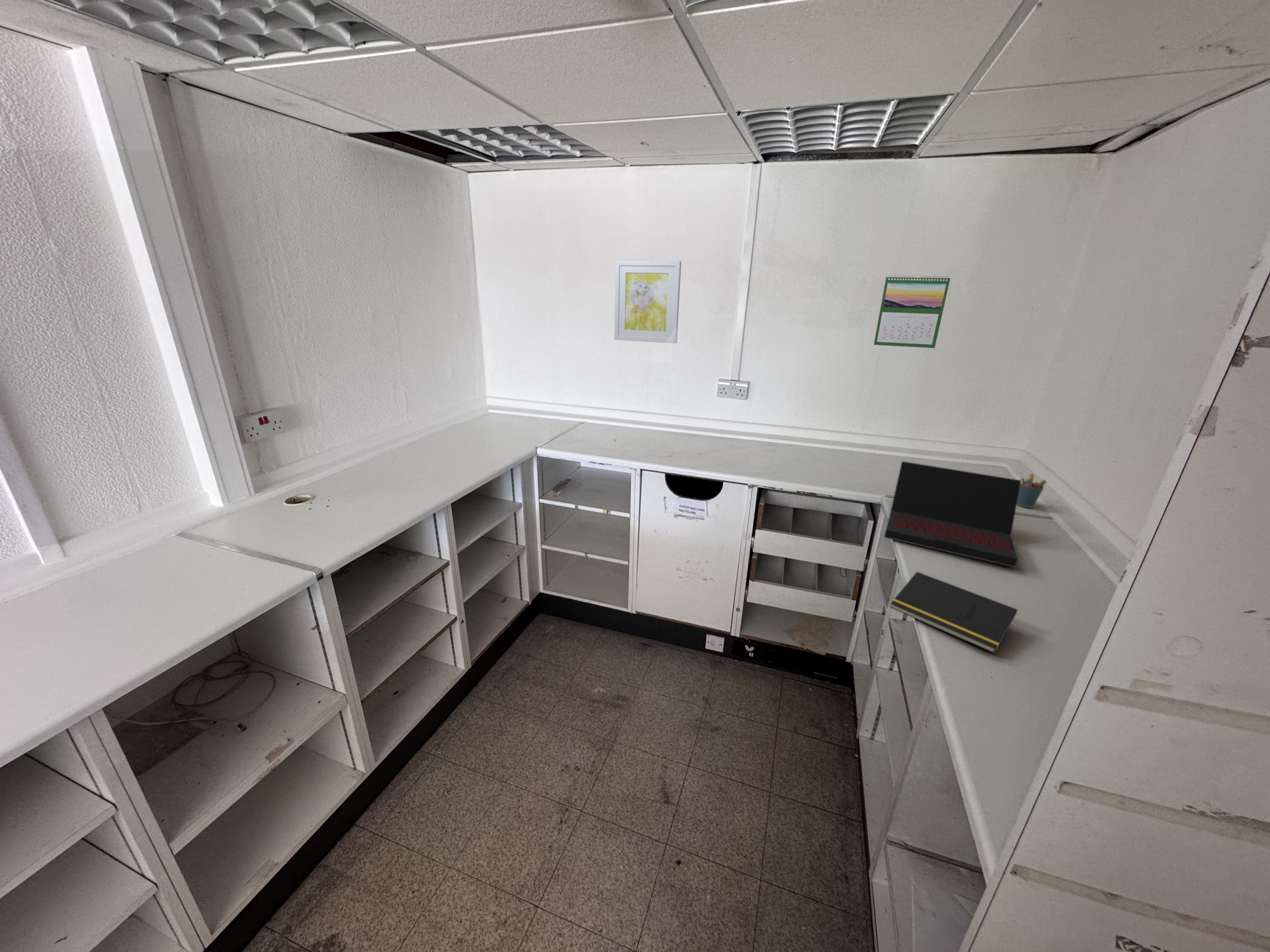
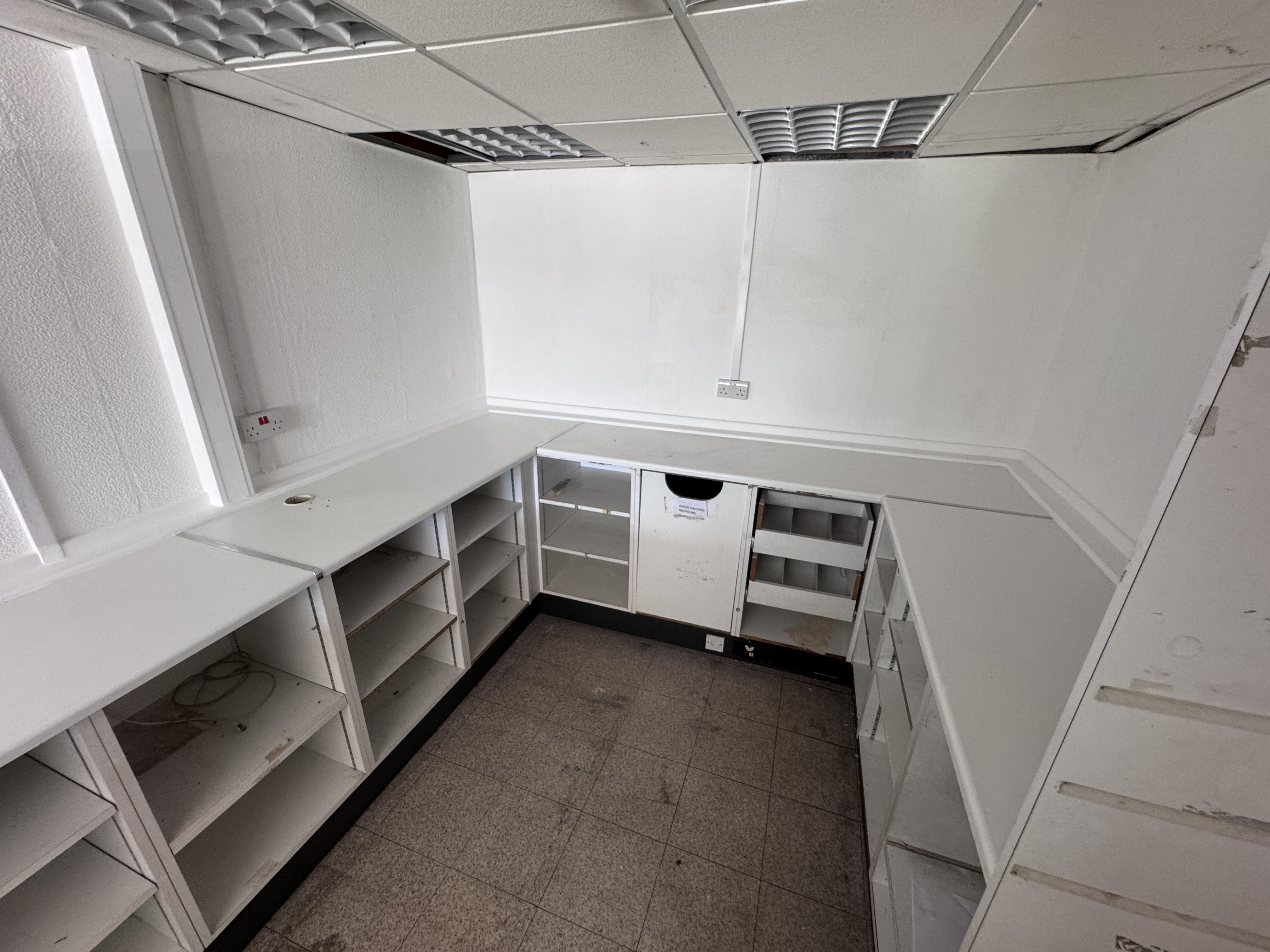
- calendar (911, 311)
- pen holder (1029, 489)
- laptop (953, 507)
- notepad (952, 608)
- wall art (646, 302)
